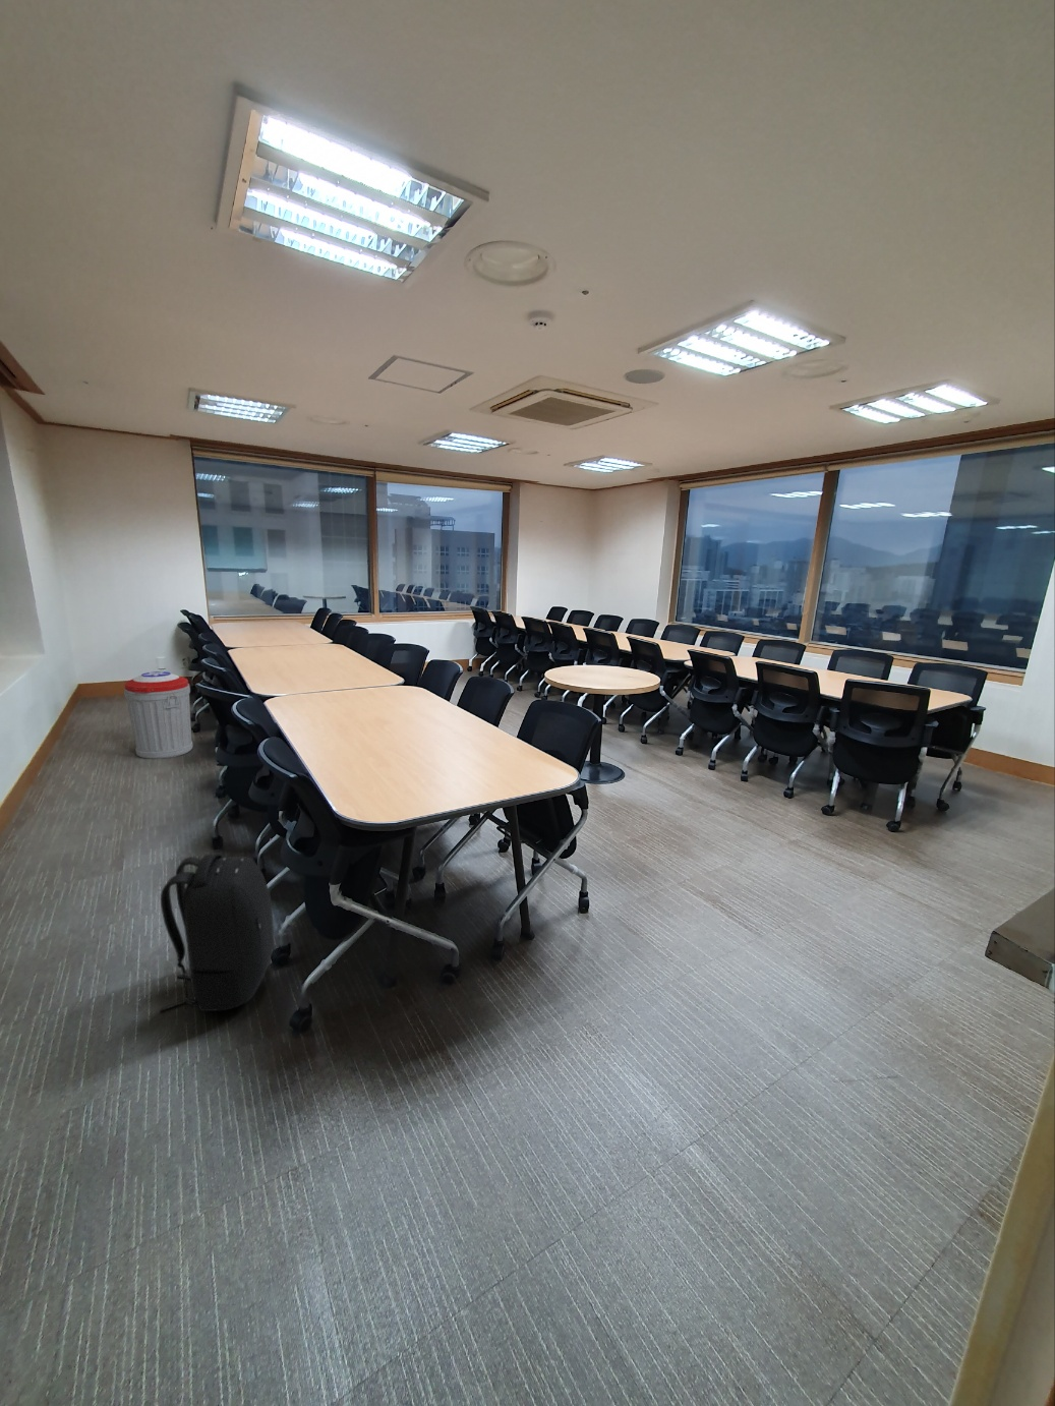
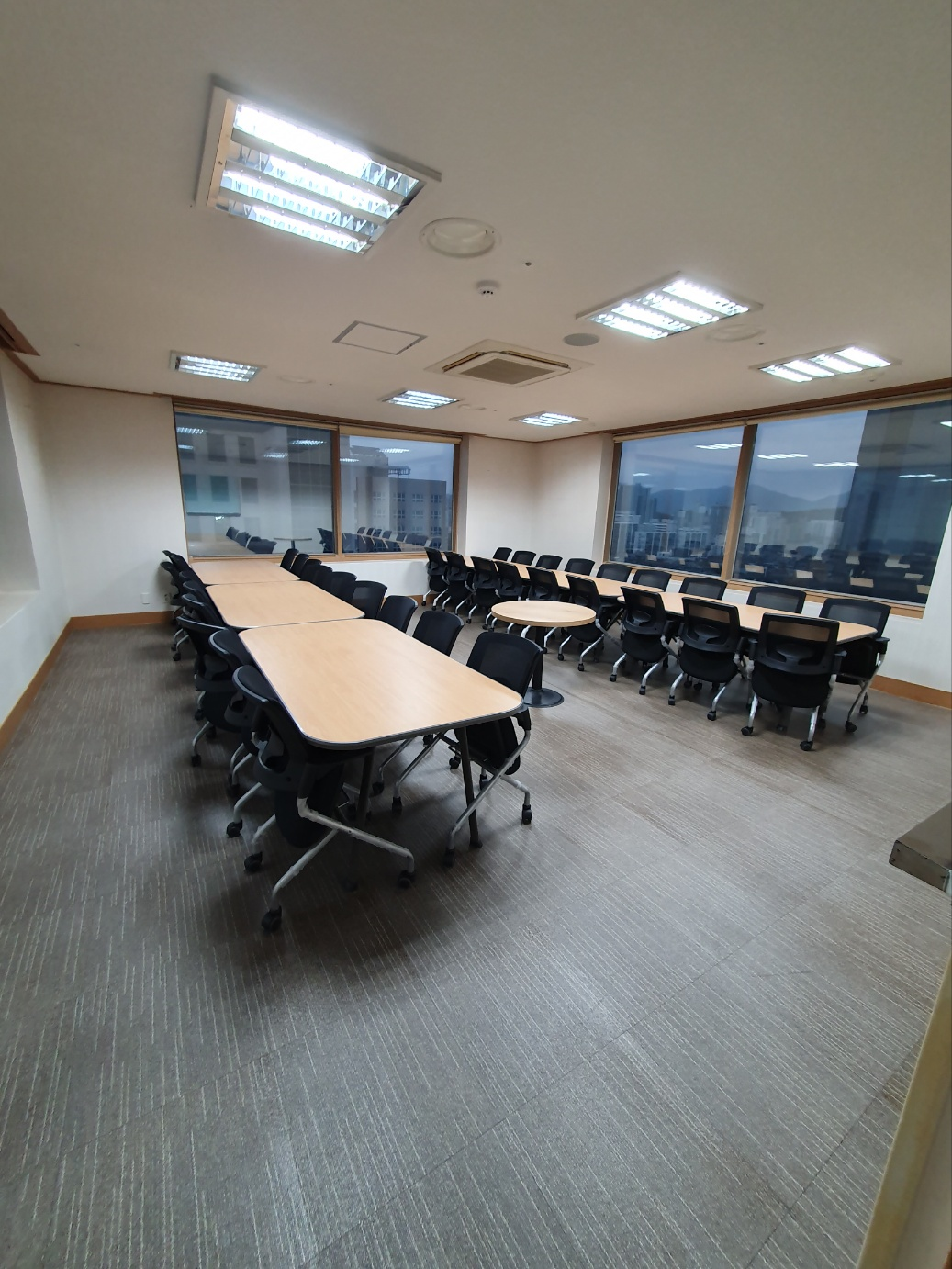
- backpack (216, 924)
- trash can (160, 712)
